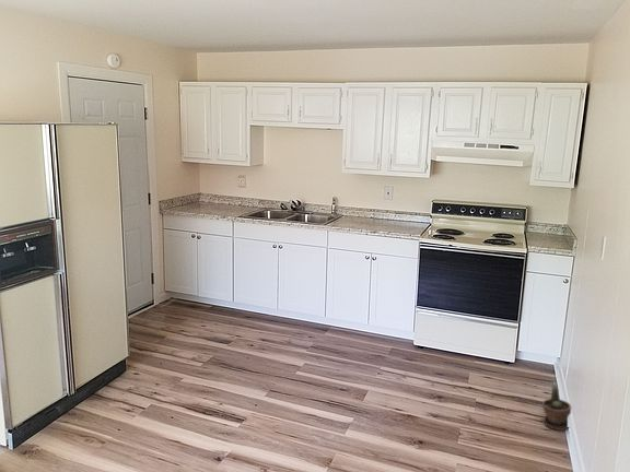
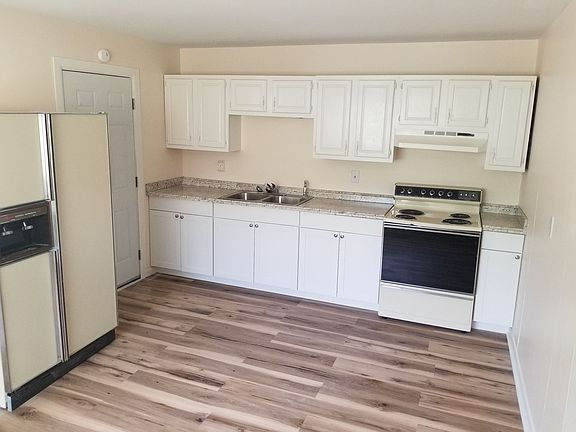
- potted plant (557, 405)
